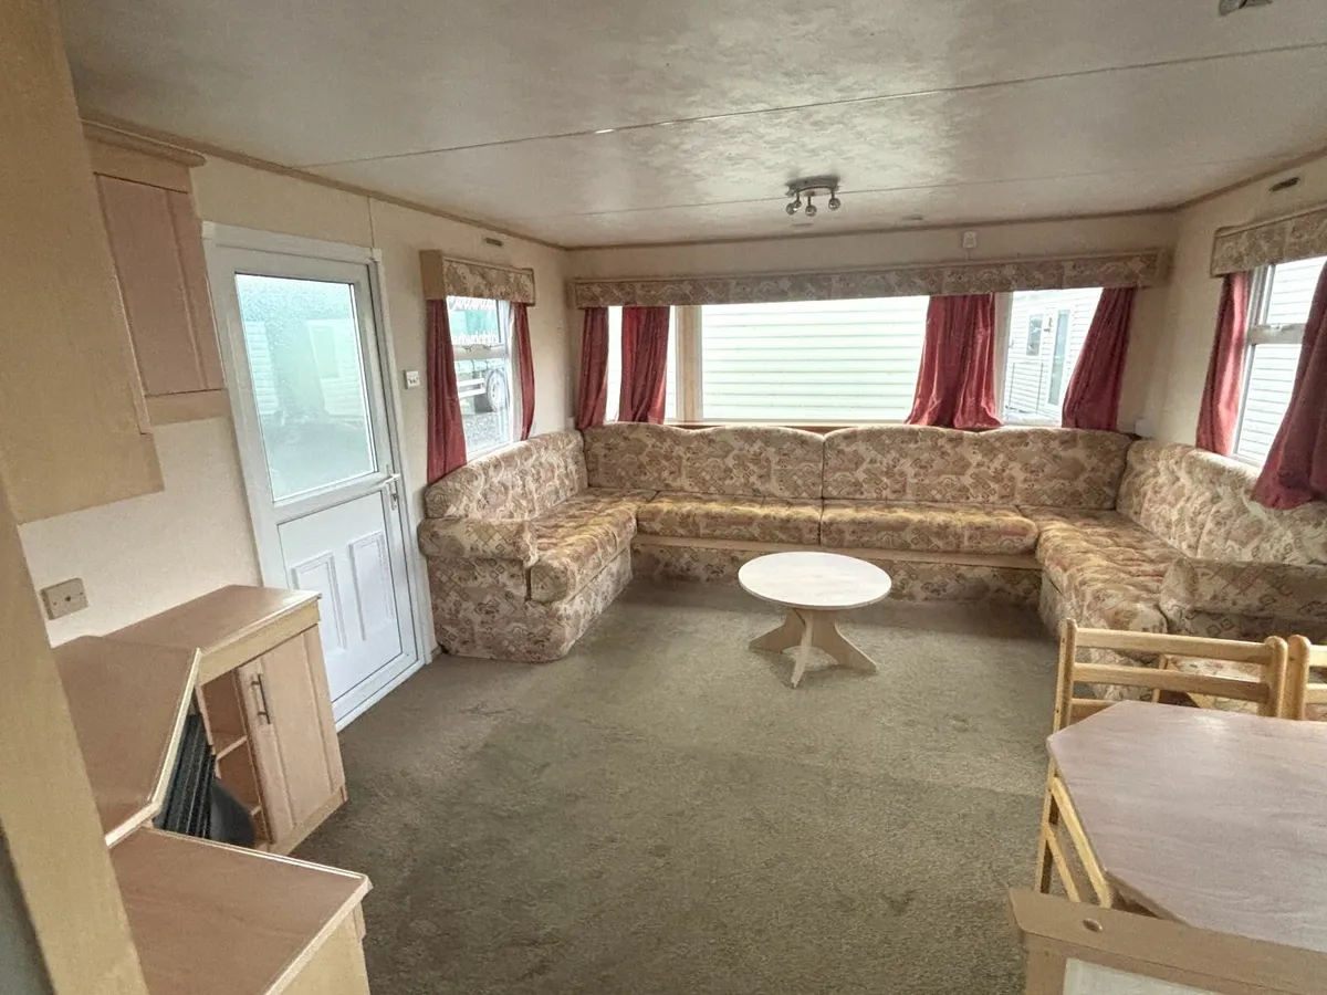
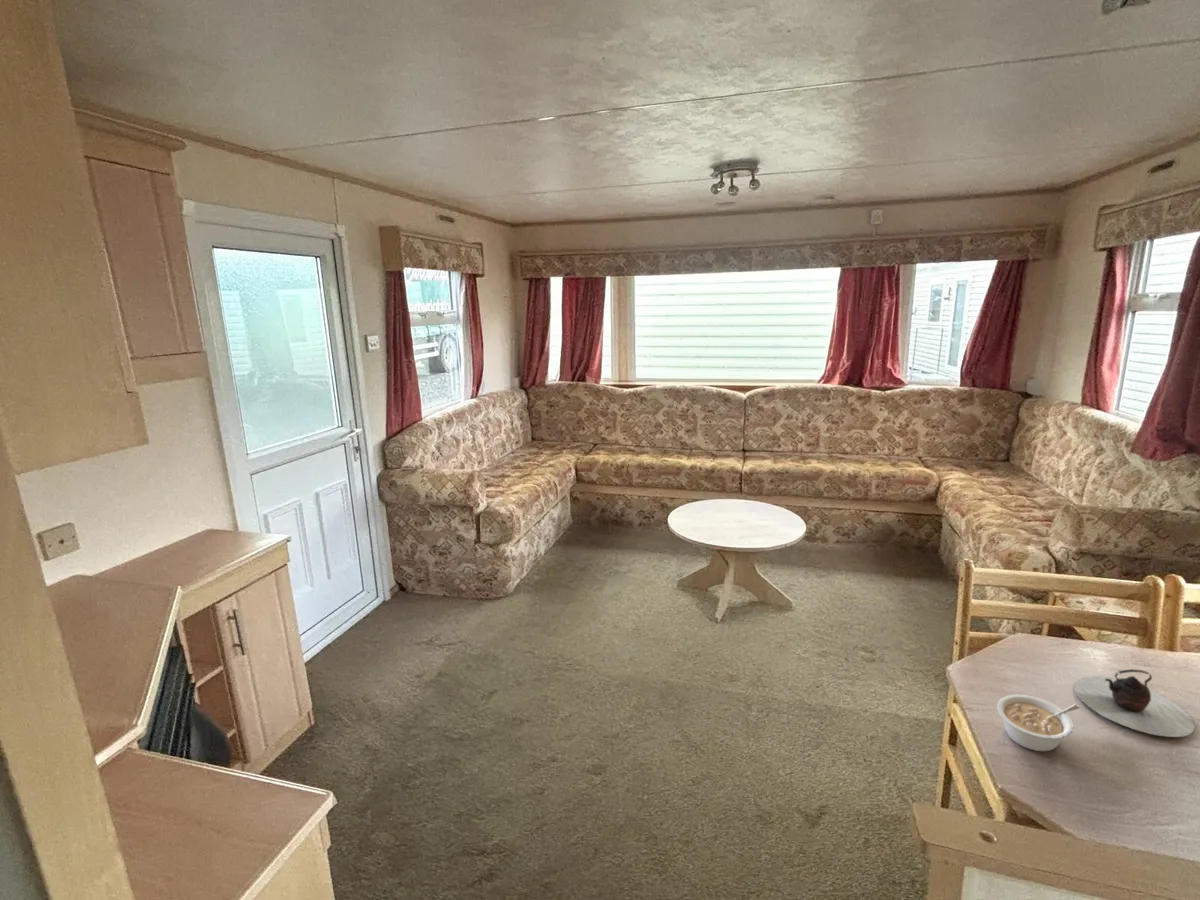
+ legume (1033, 722)
+ teapot (1134, 686)
